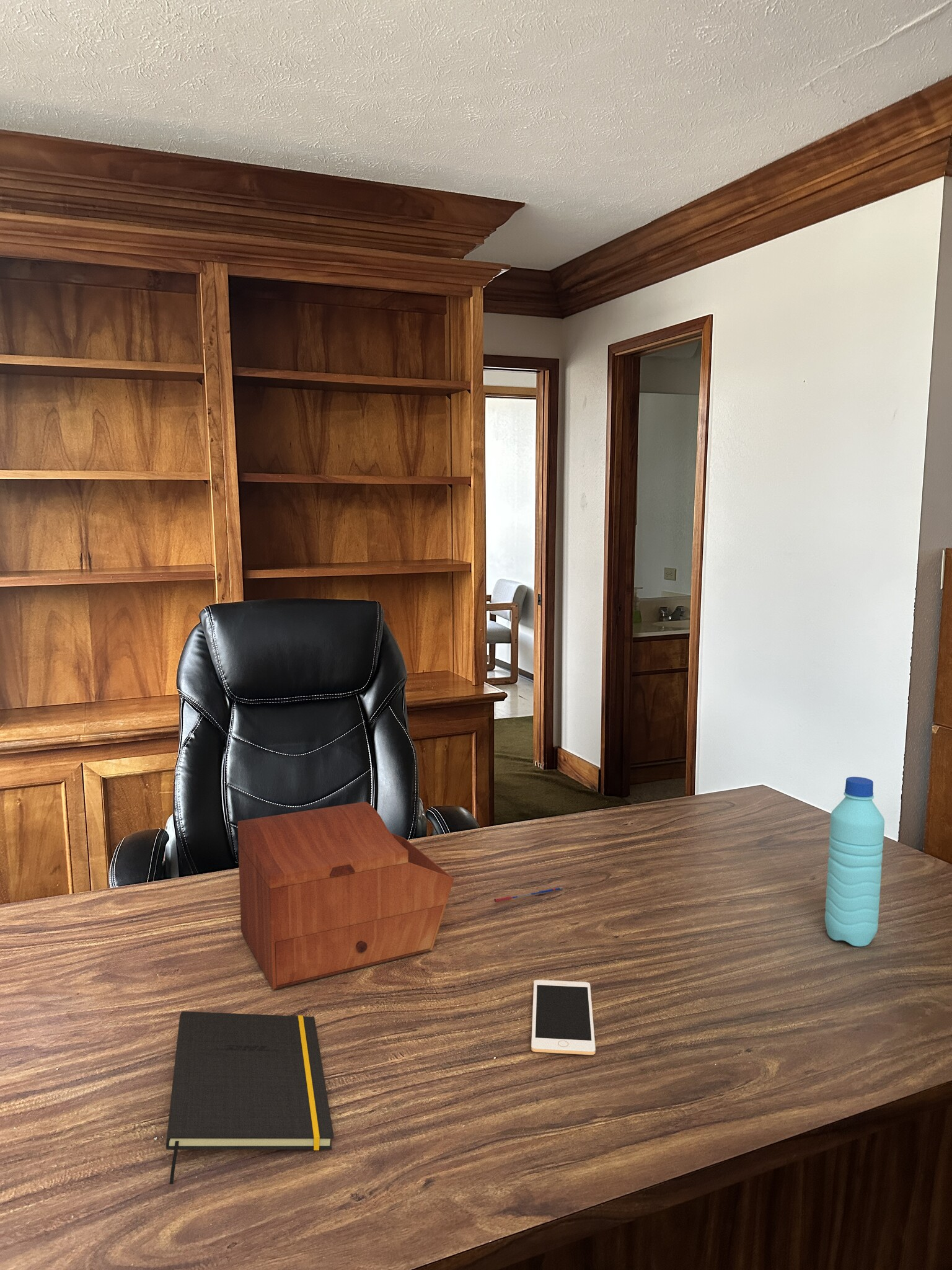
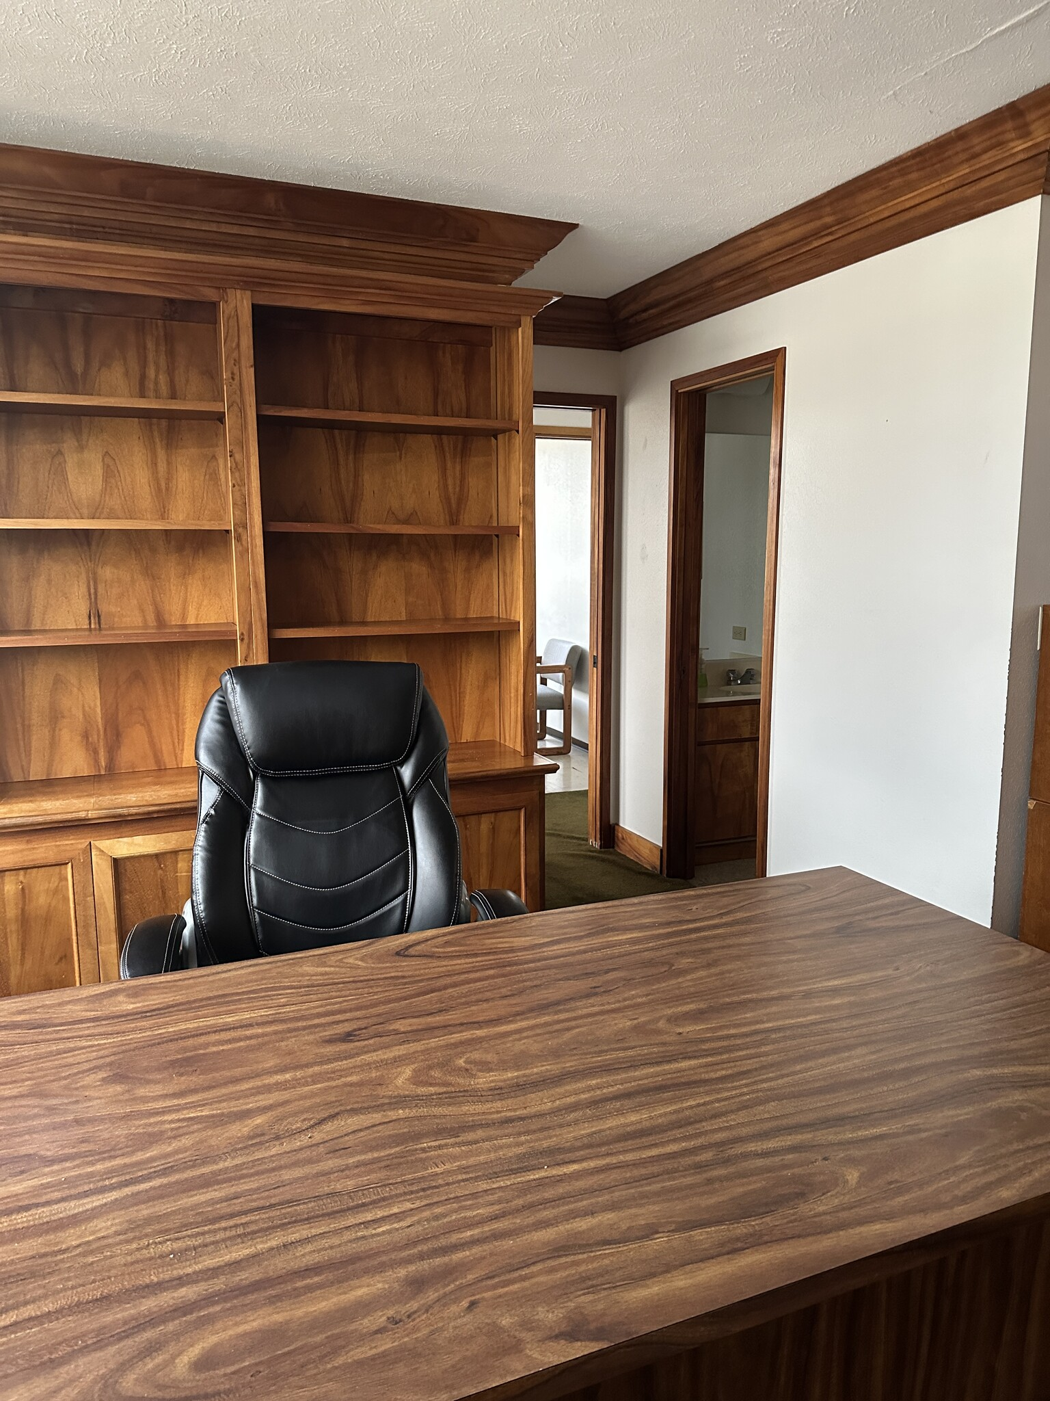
- sewing box (346, 882)
- notepad (250, 1074)
- pen (529, 894)
- cell phone (562, 1015)
- water bottle (855, 859)
